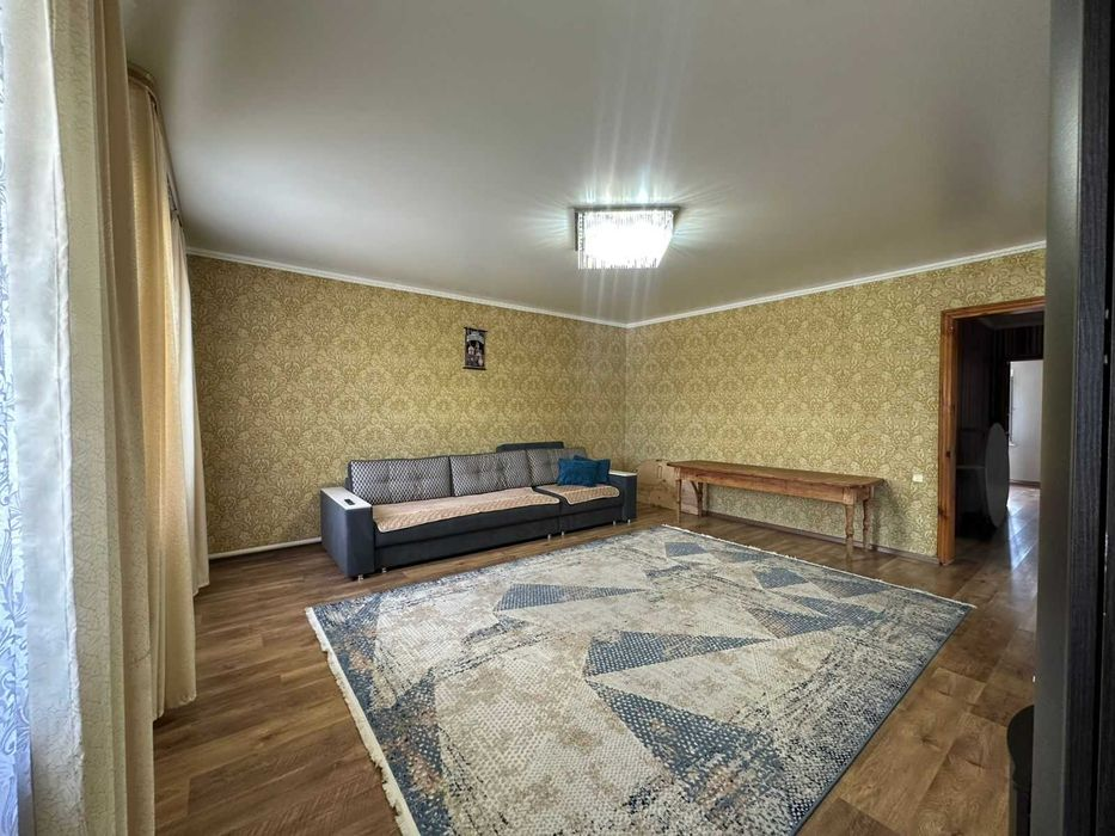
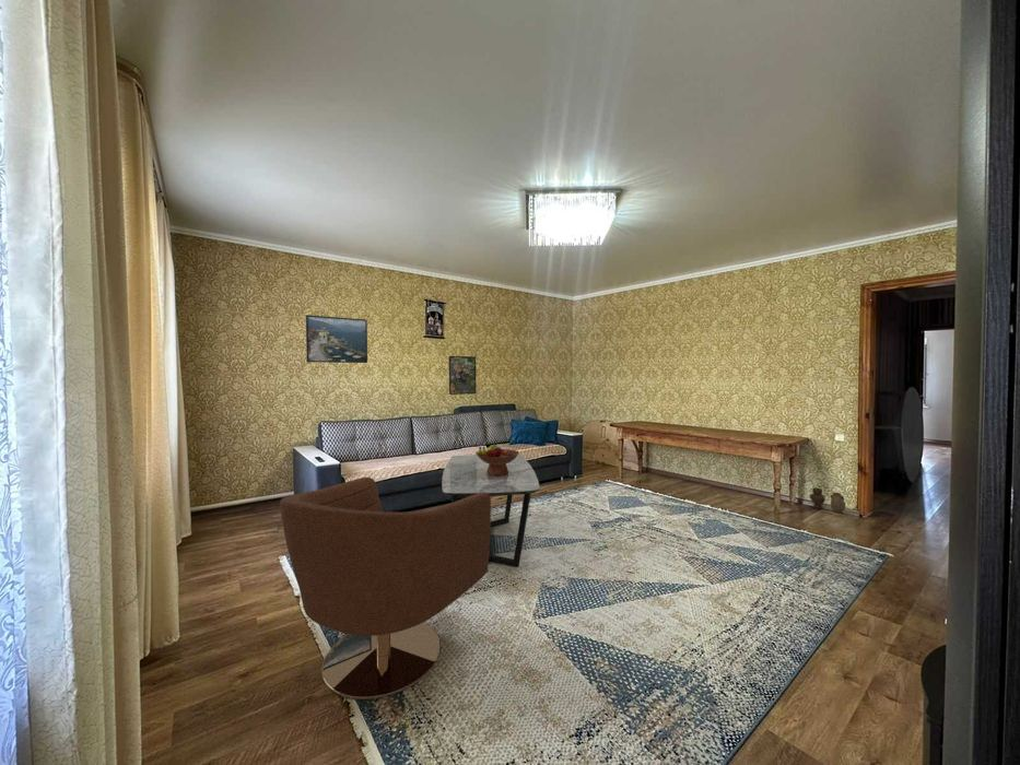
+ armchair (380, 568)
+ vase (824, 499)
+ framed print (462, 375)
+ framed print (338, 340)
+ coffee table (490, 495)
+ fruit bowl (497, 458)
